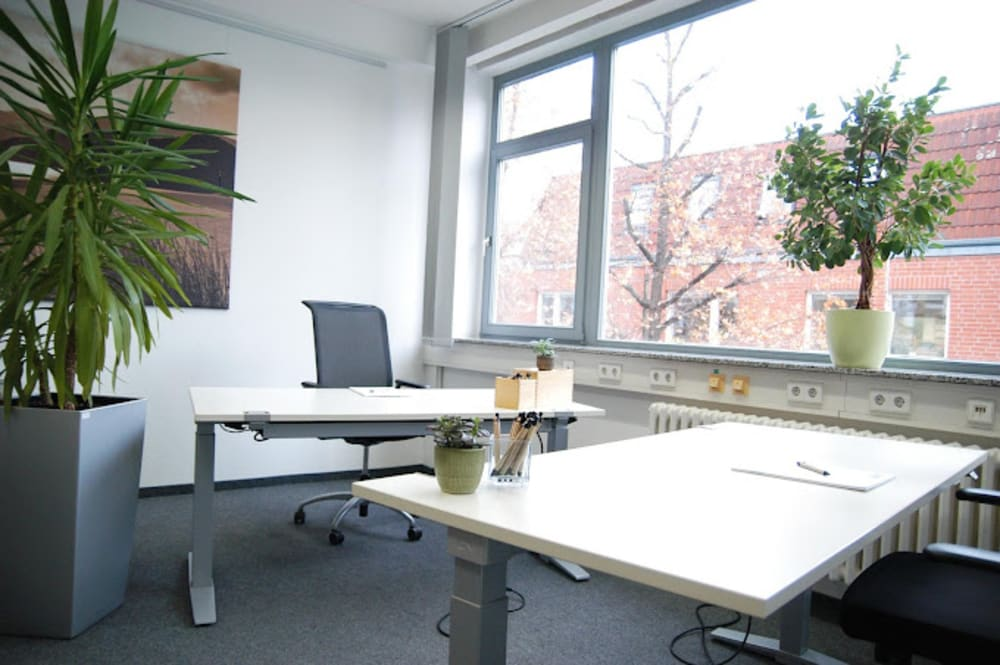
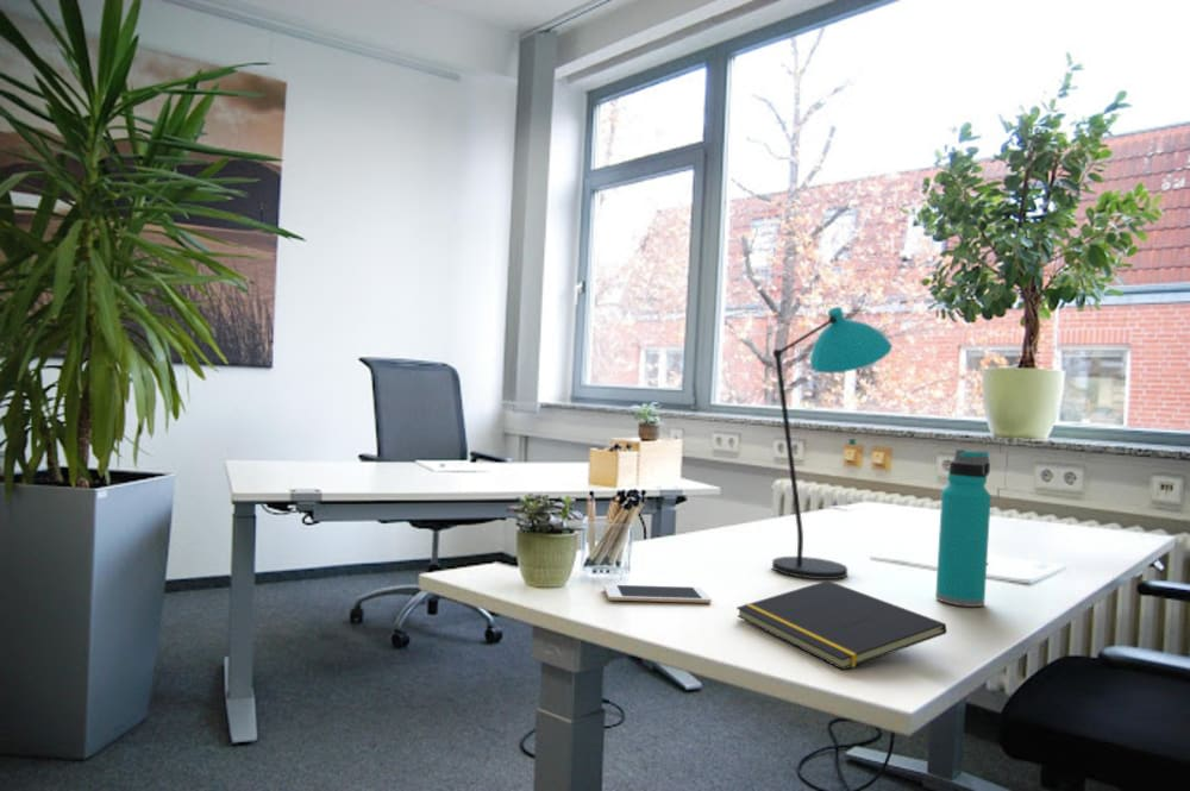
+ water bottle (964, 525)
+ desk lamp (790, 438)
+ cell phone (656, 594)
+ notepad (834, 620)
